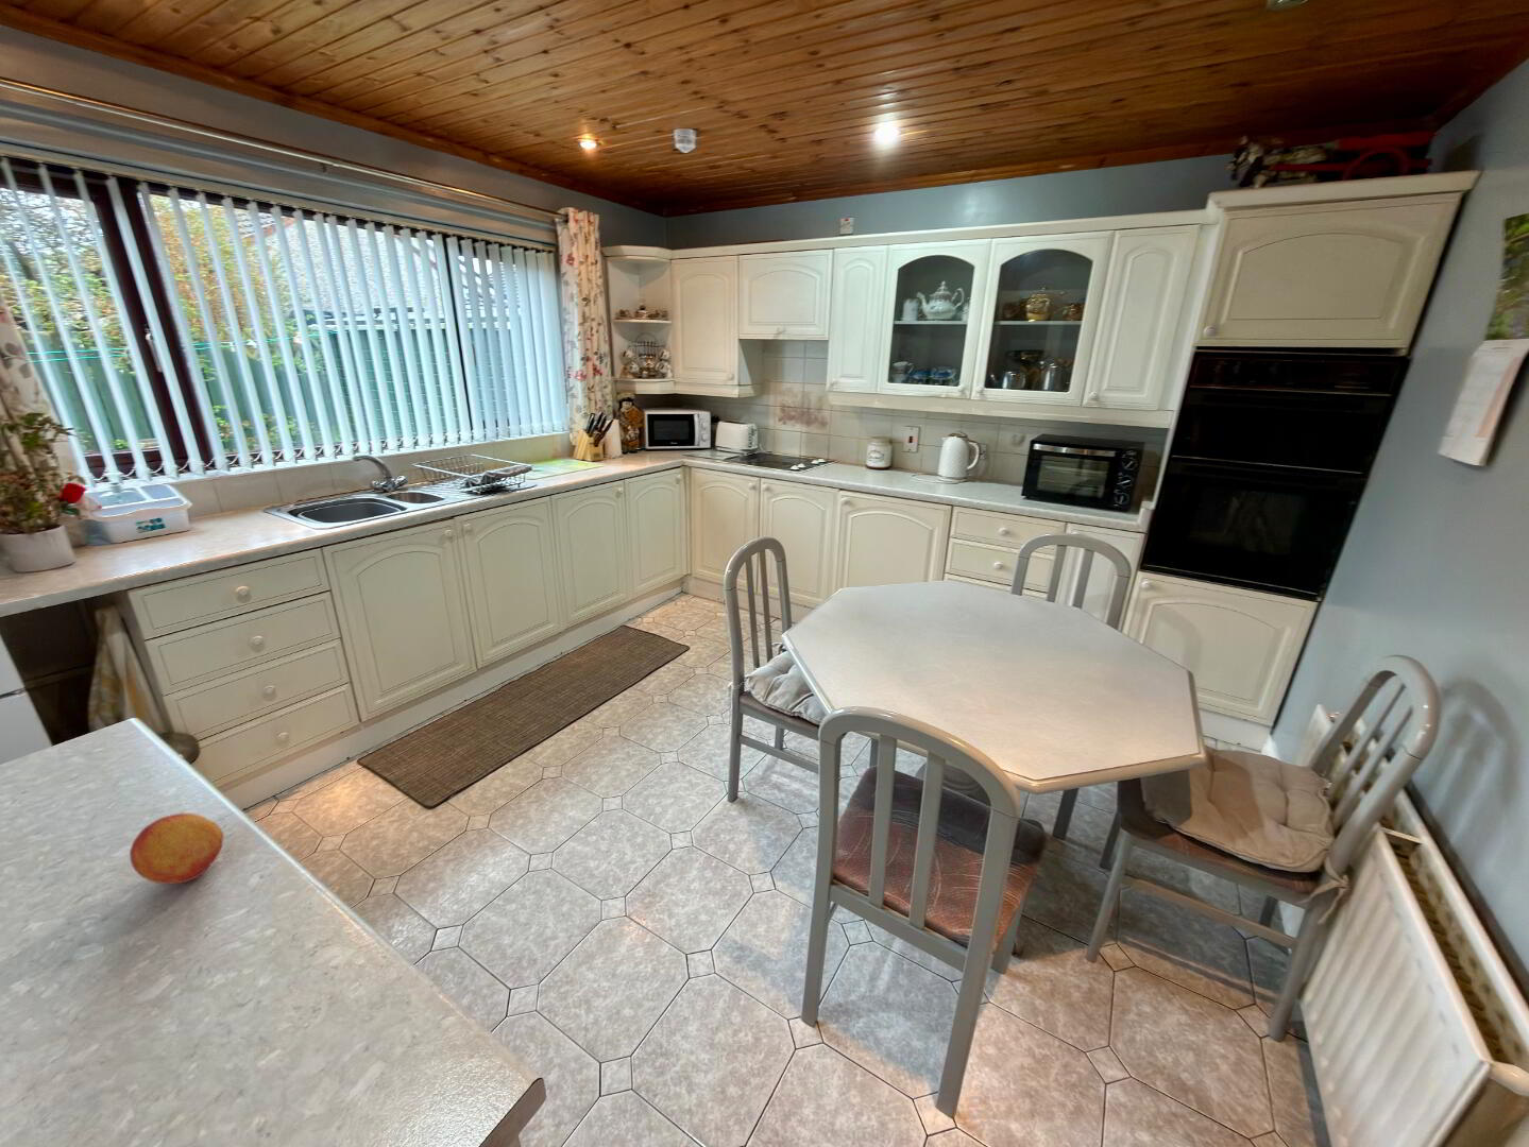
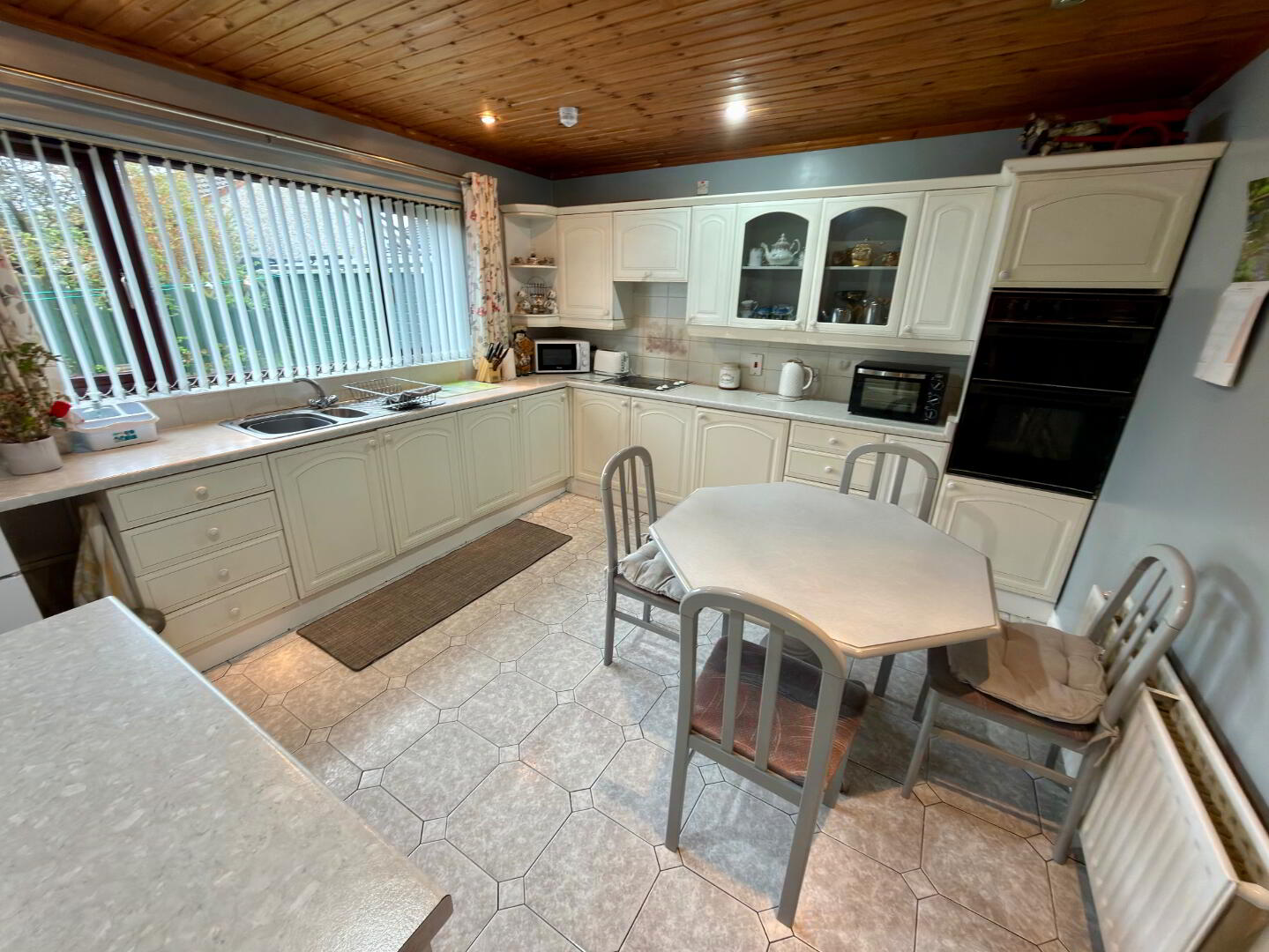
- fruit (178, 847)
